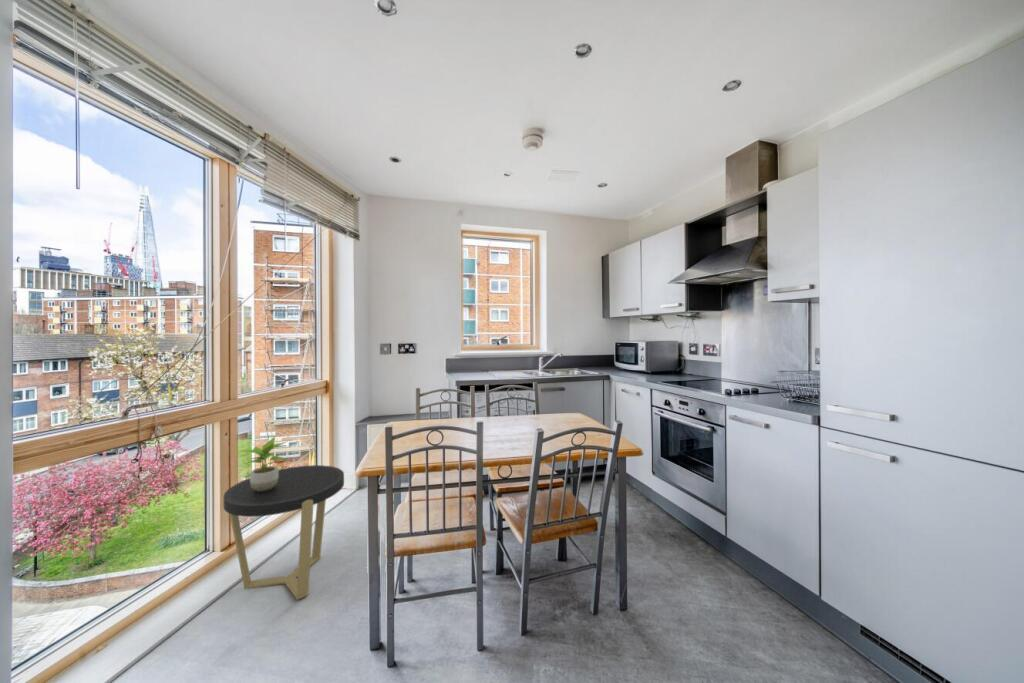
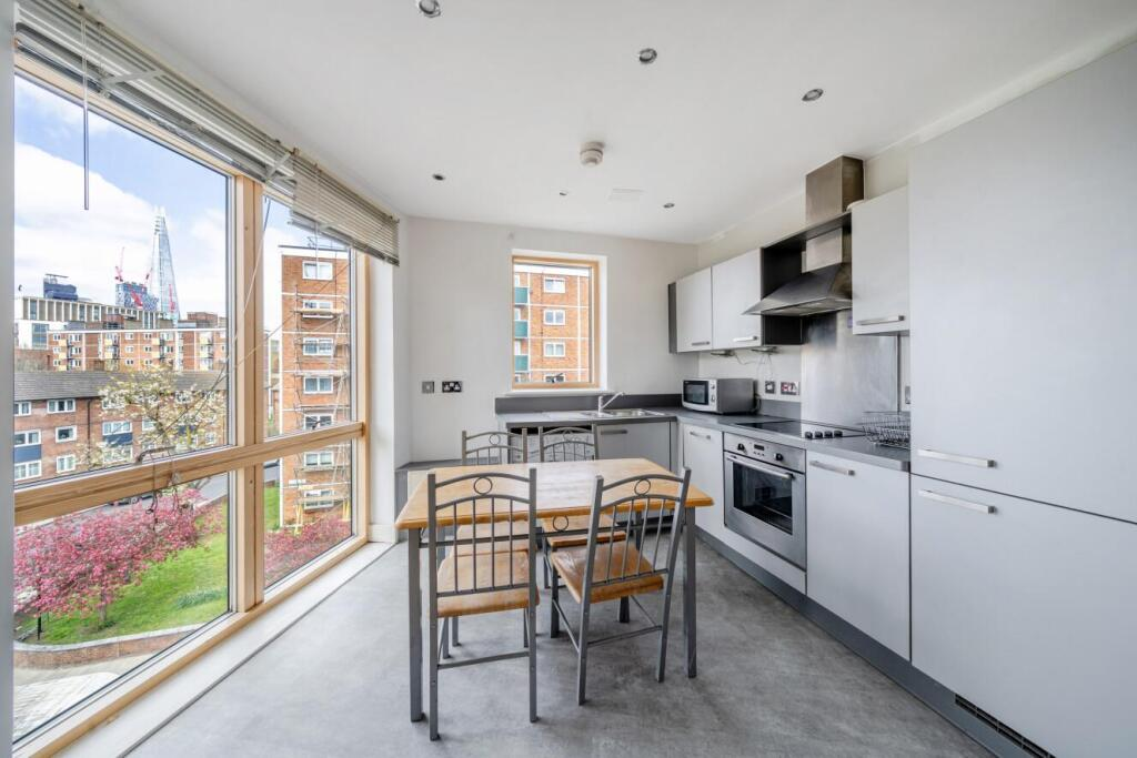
- side table (300, 530)
- potted plant (263, 462)
